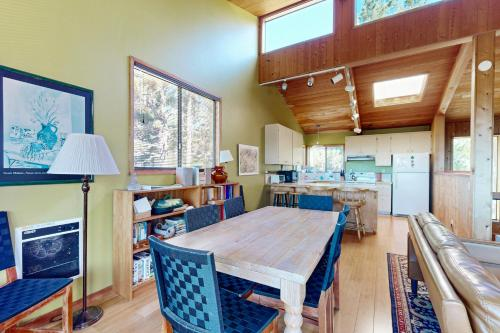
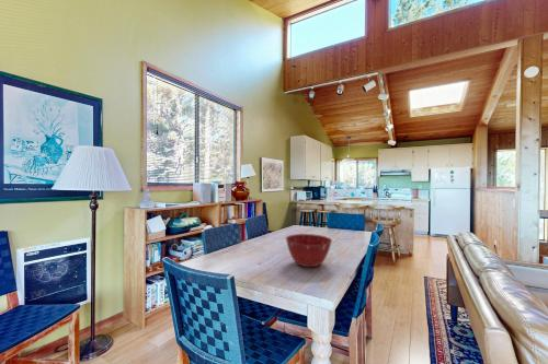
+ mixing bowl (308, 250)
